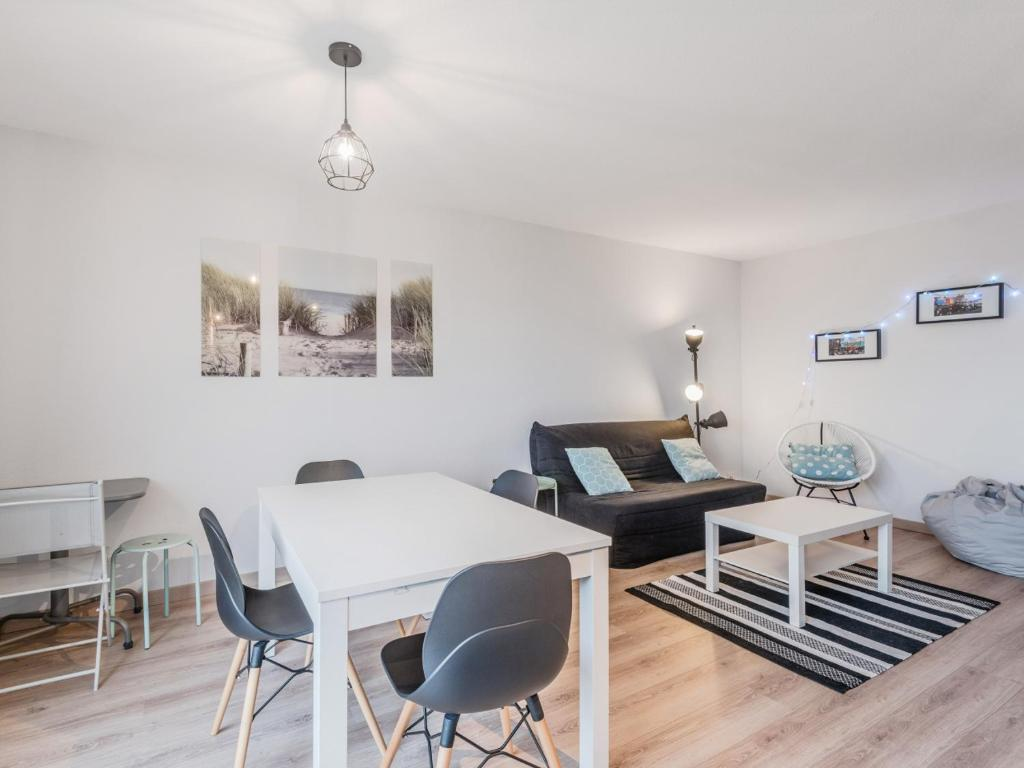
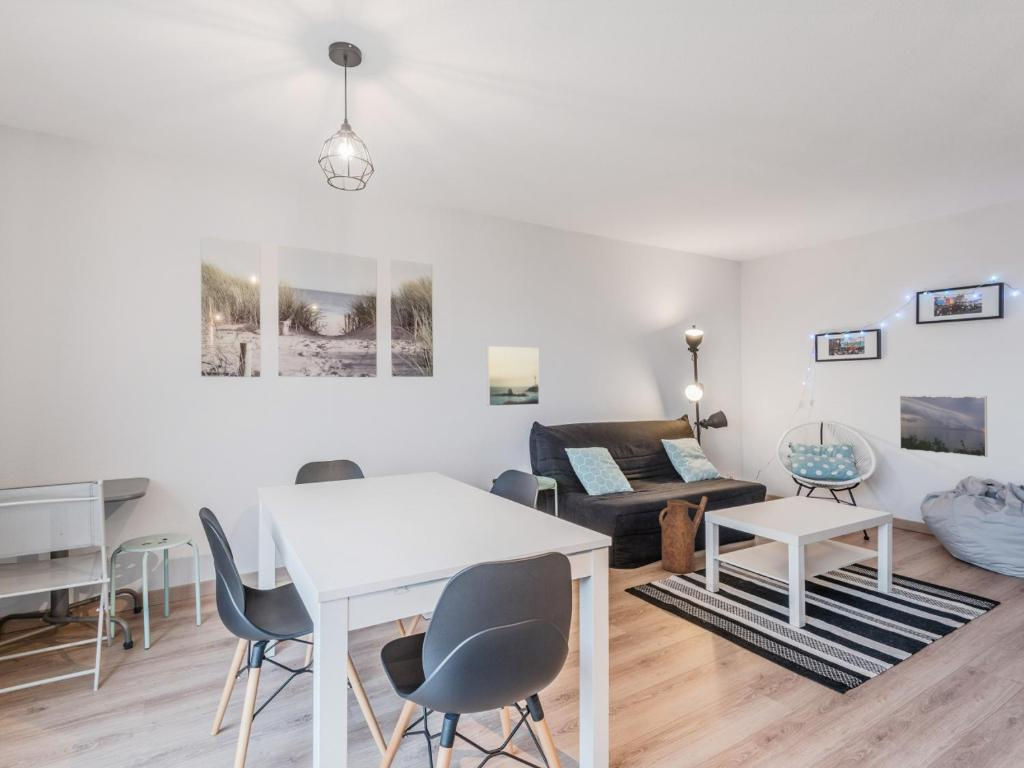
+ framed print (941, 424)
+ watering can (684, 532)
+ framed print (513, 376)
